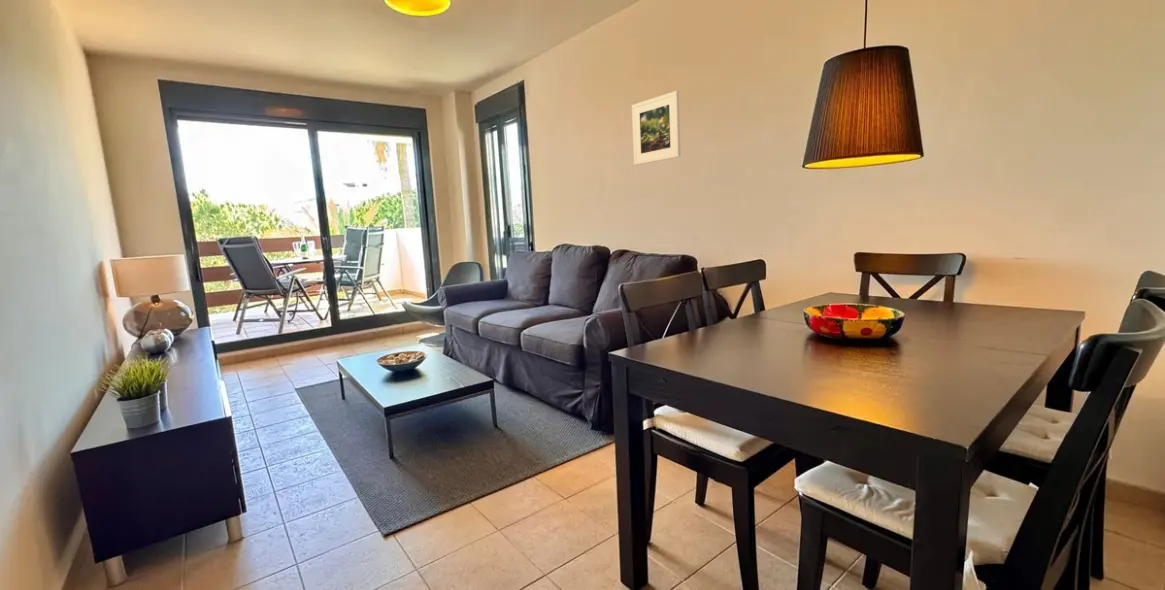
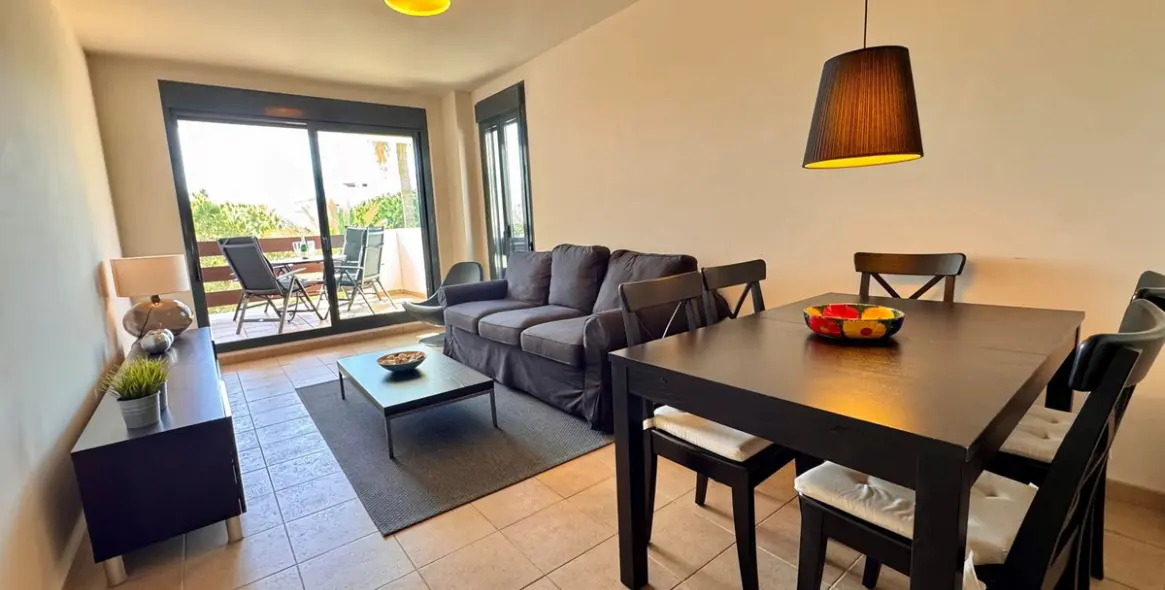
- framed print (655, 130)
